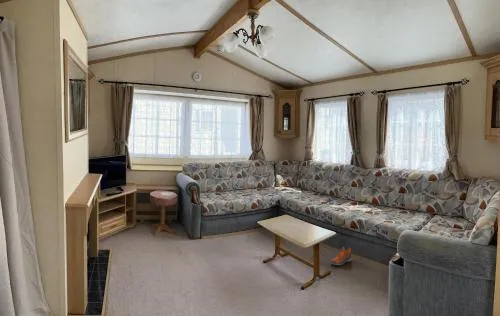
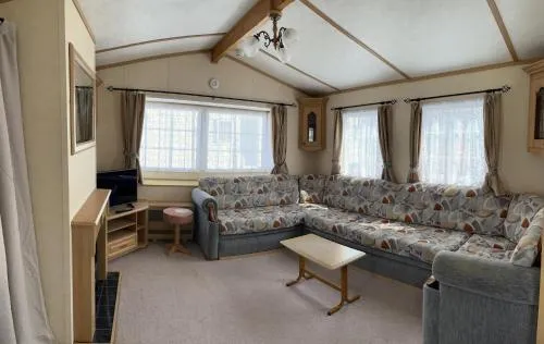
- sneaker (340, 254)
